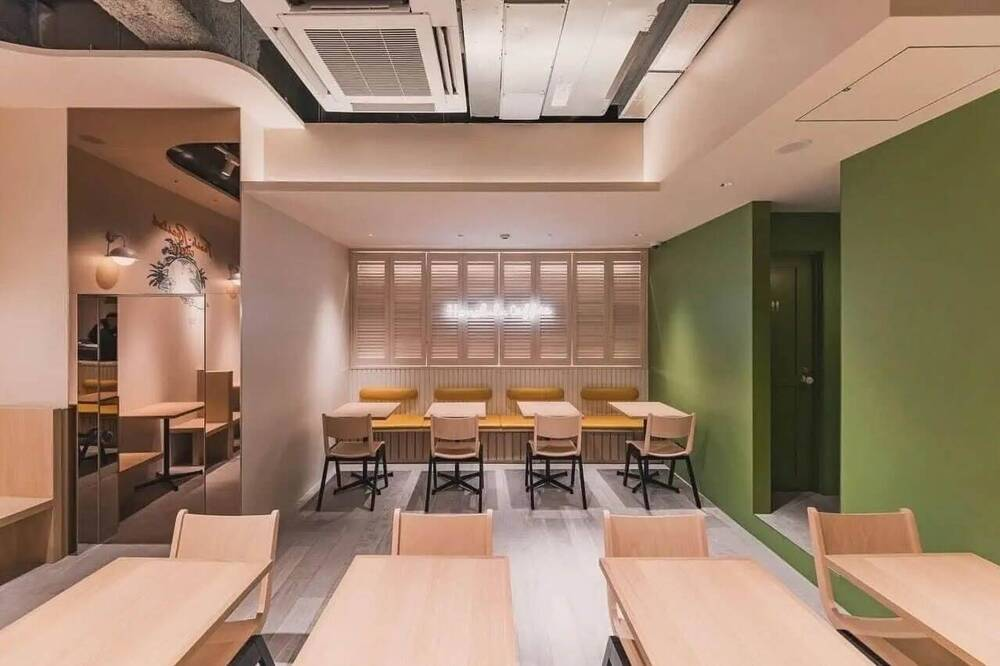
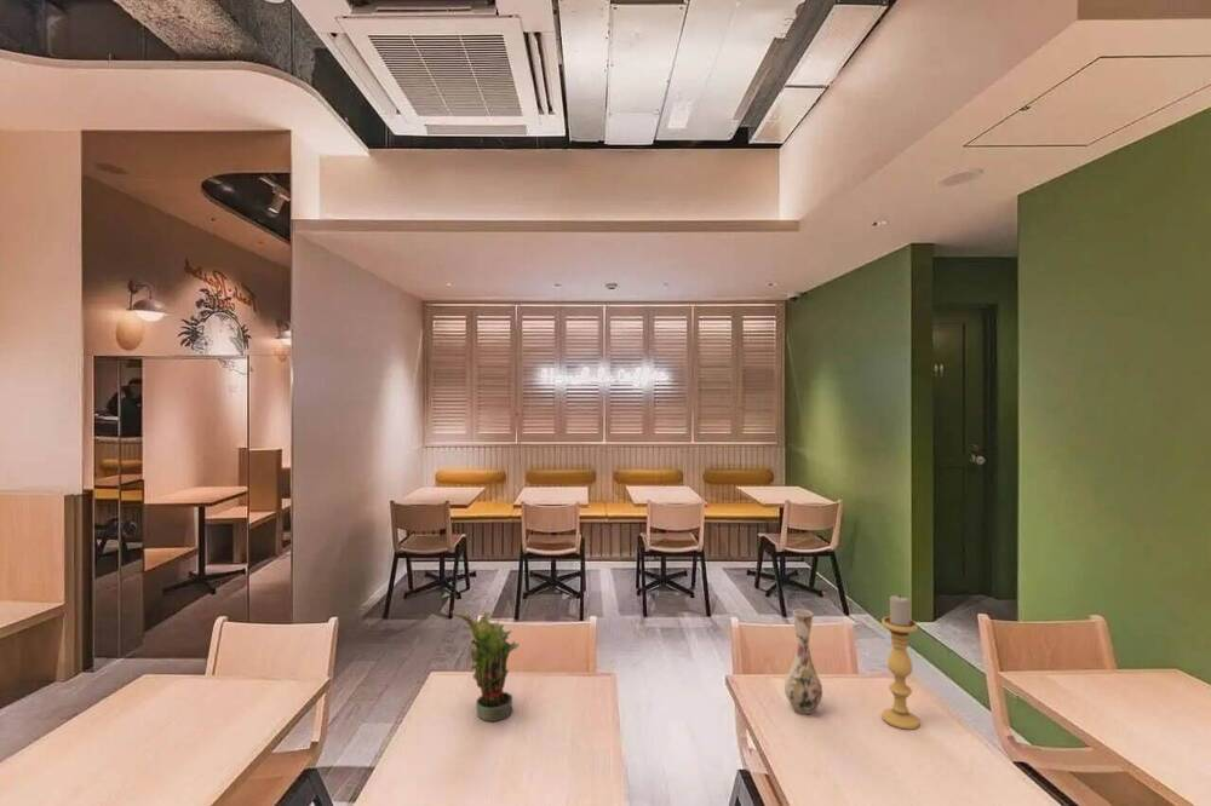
+ candle holder (900, 657)
+ potted plant (484, 658)
+ vase (803, 660)
